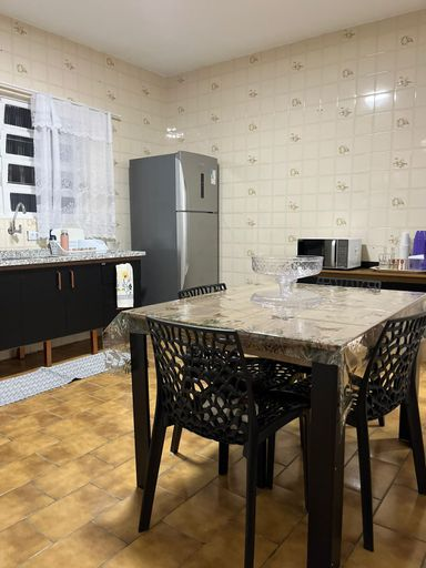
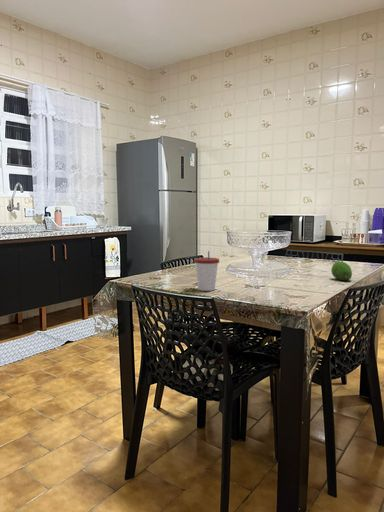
+ fruit (342, 271)
+ cup (206, 270)
